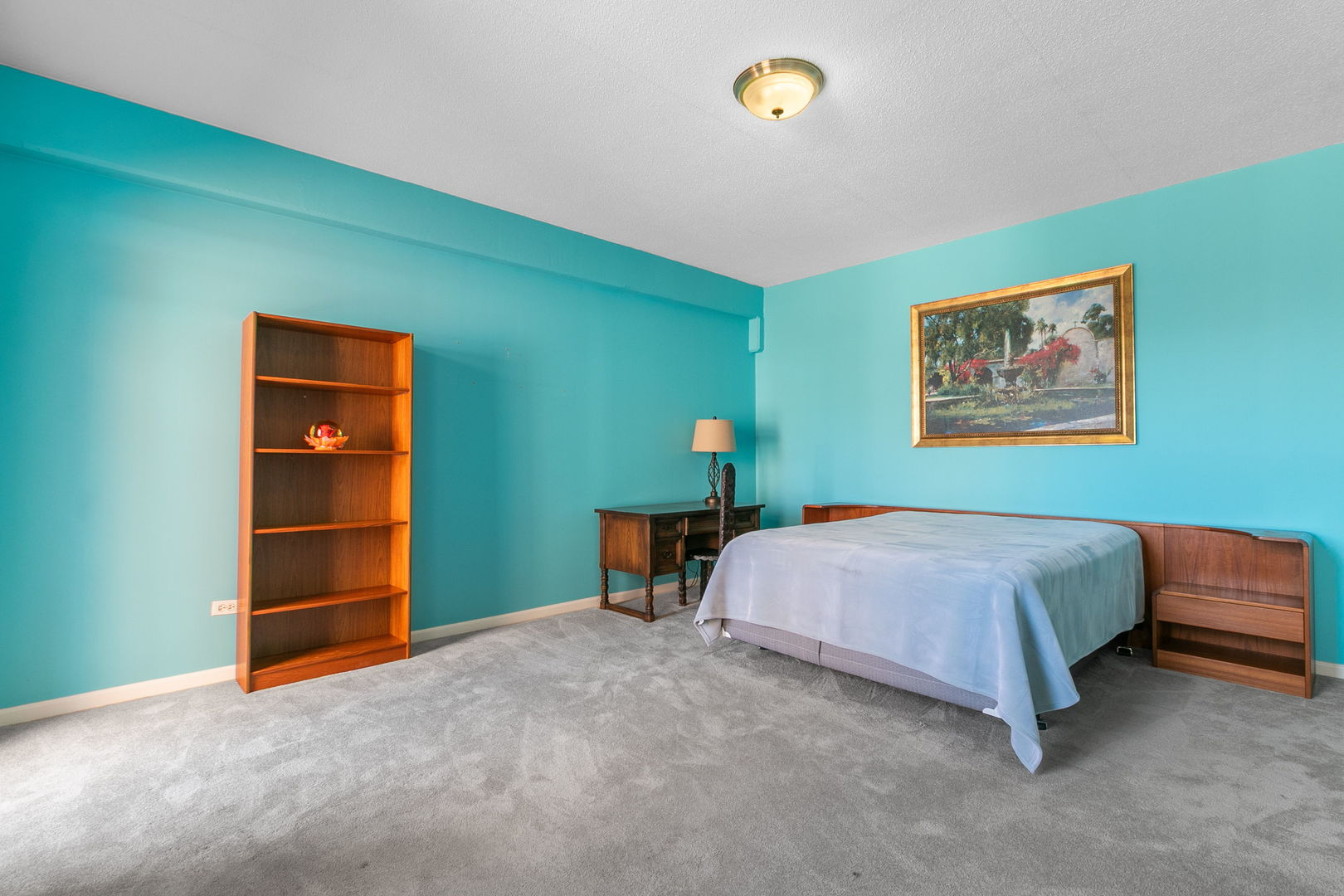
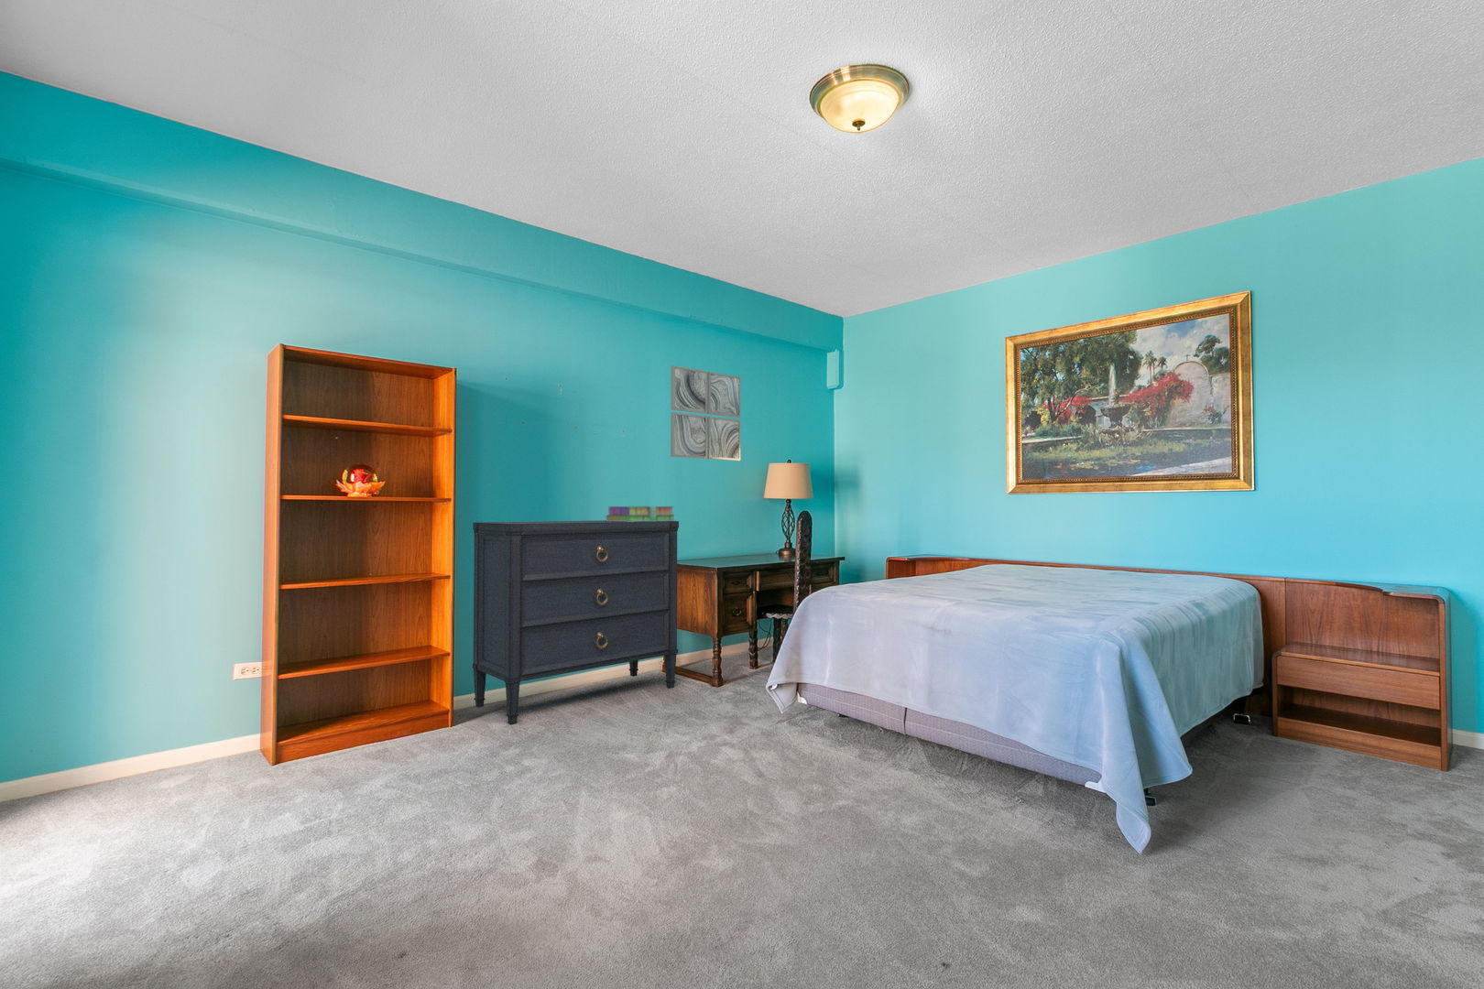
+ stack of books (640, 513)
+ wall art (707, 416)
+ dresser (581, 609)
